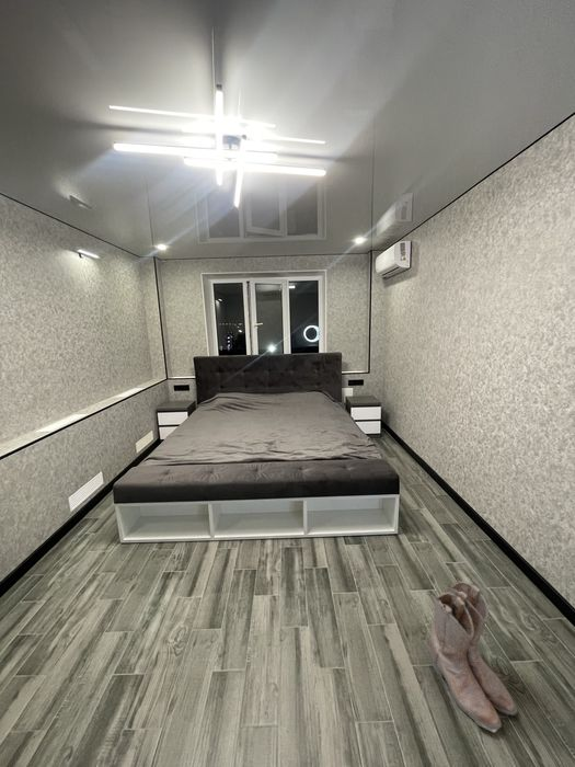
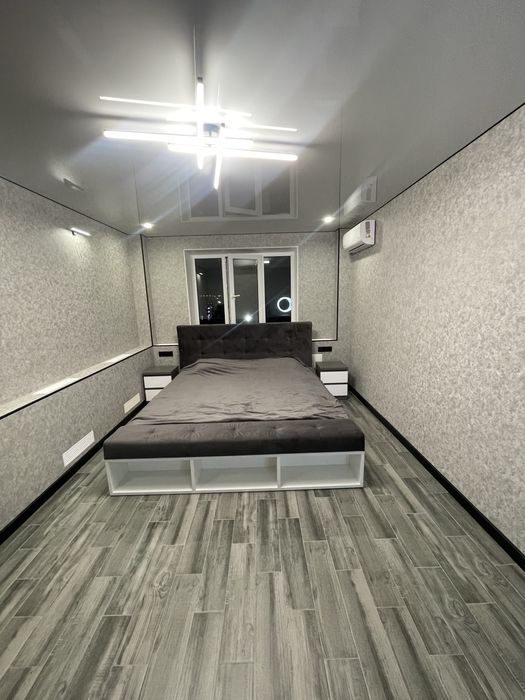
- boots (472, 644)
